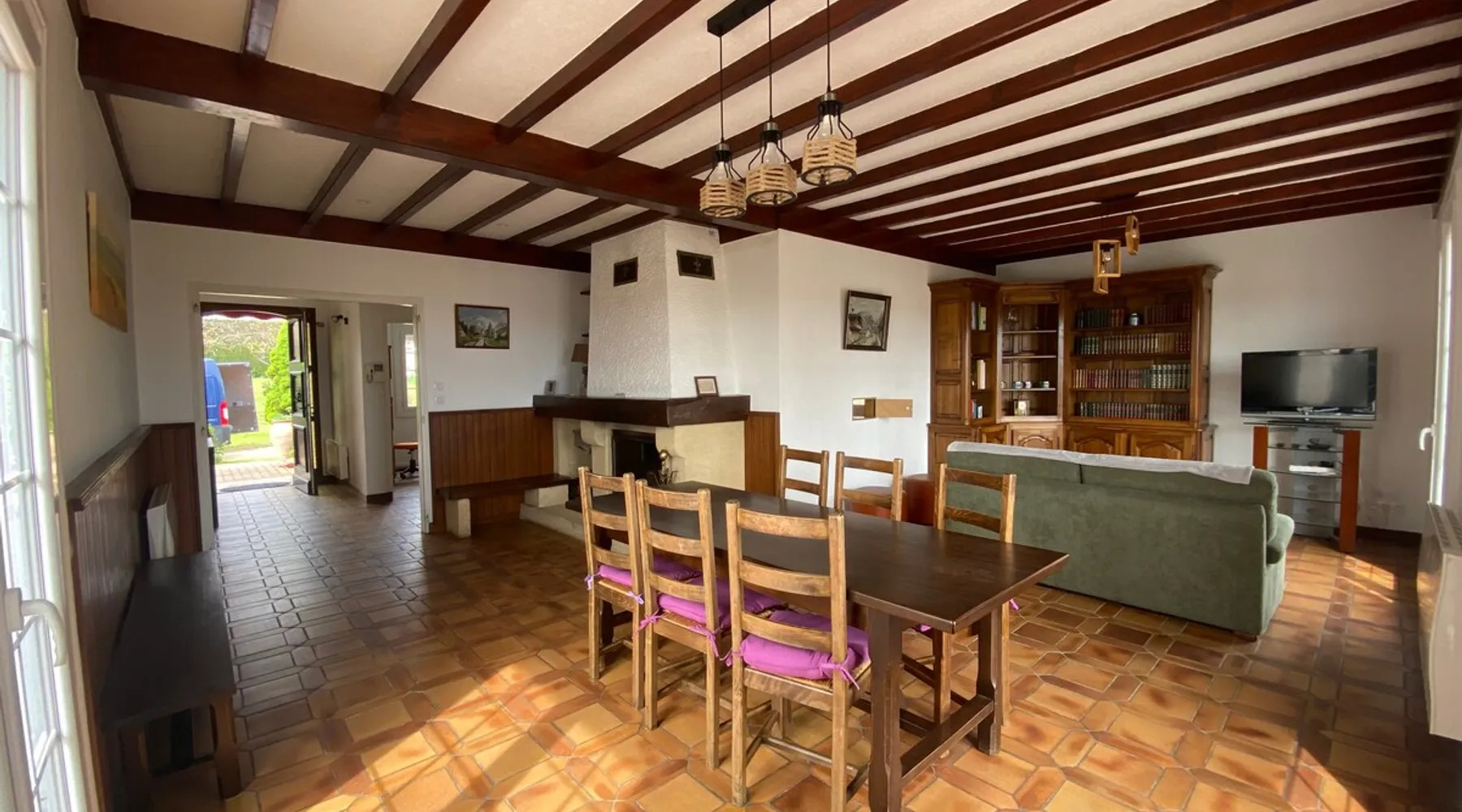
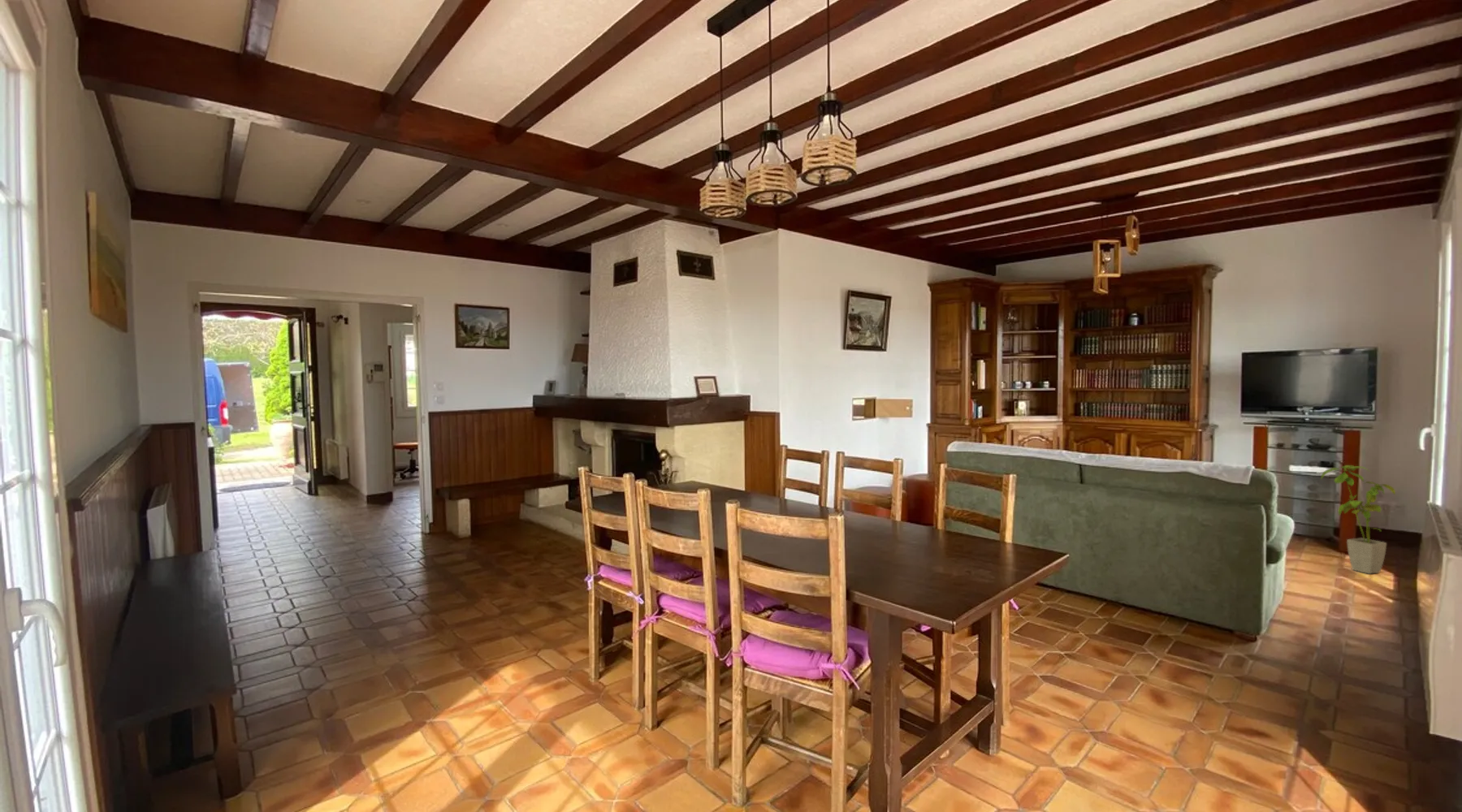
+ house plant (1356, 517)
